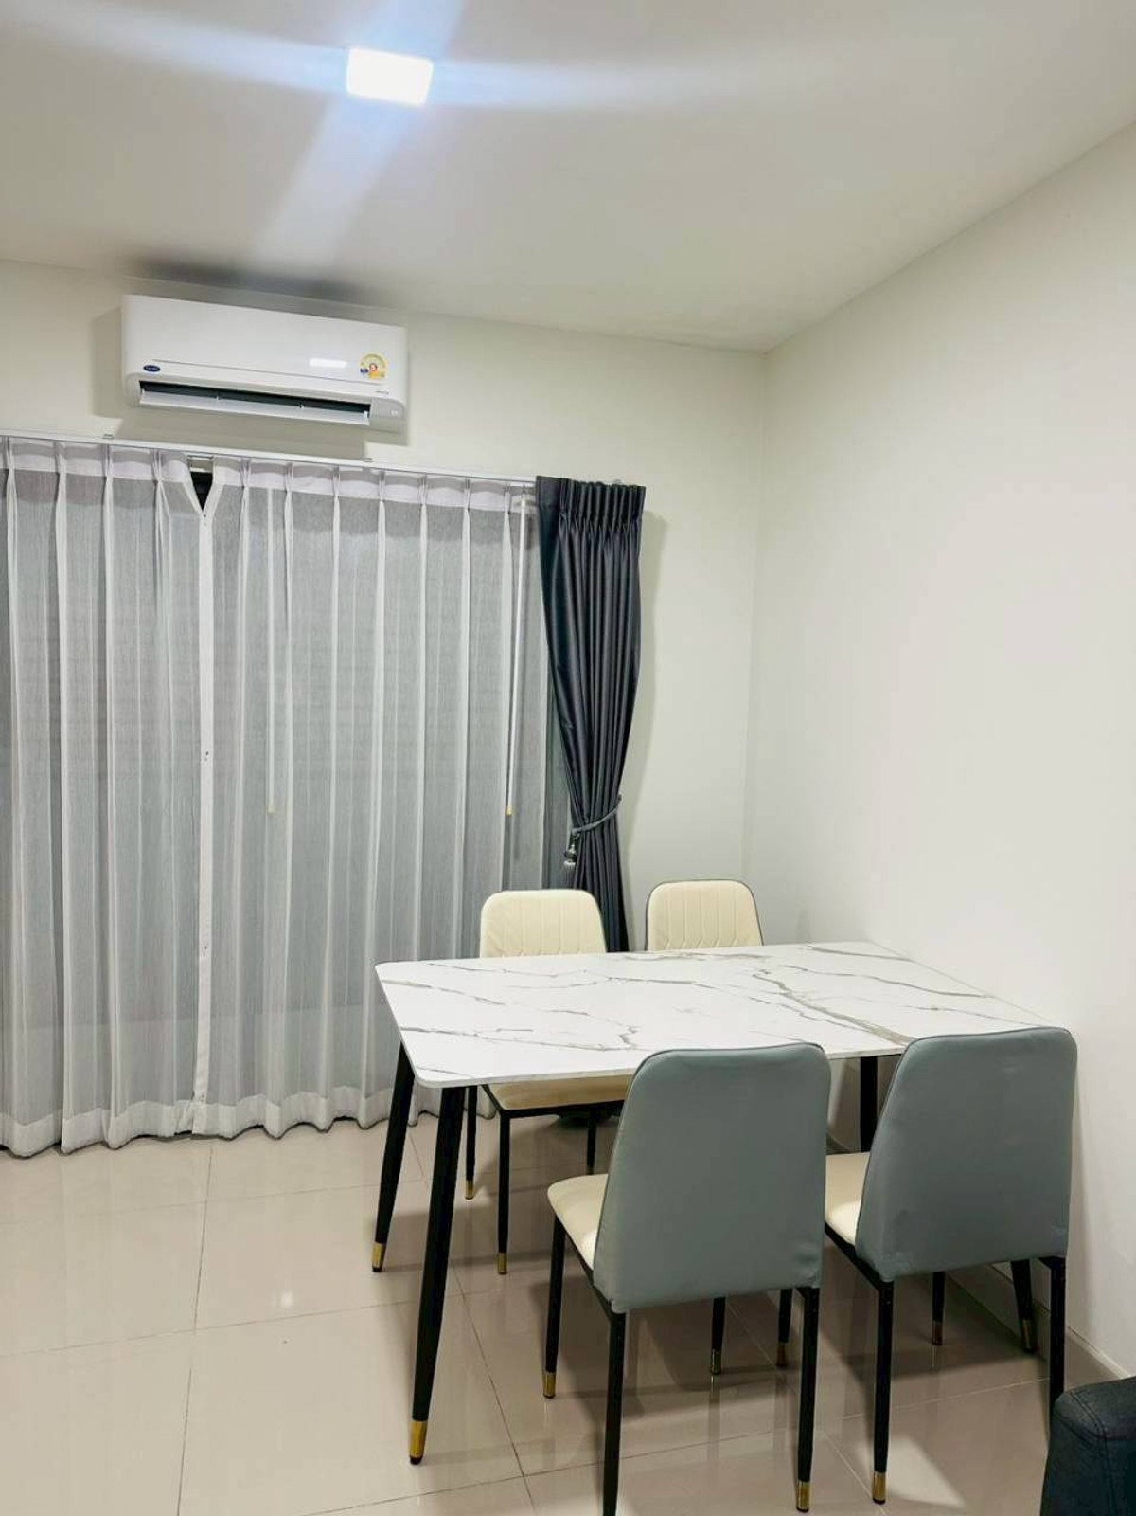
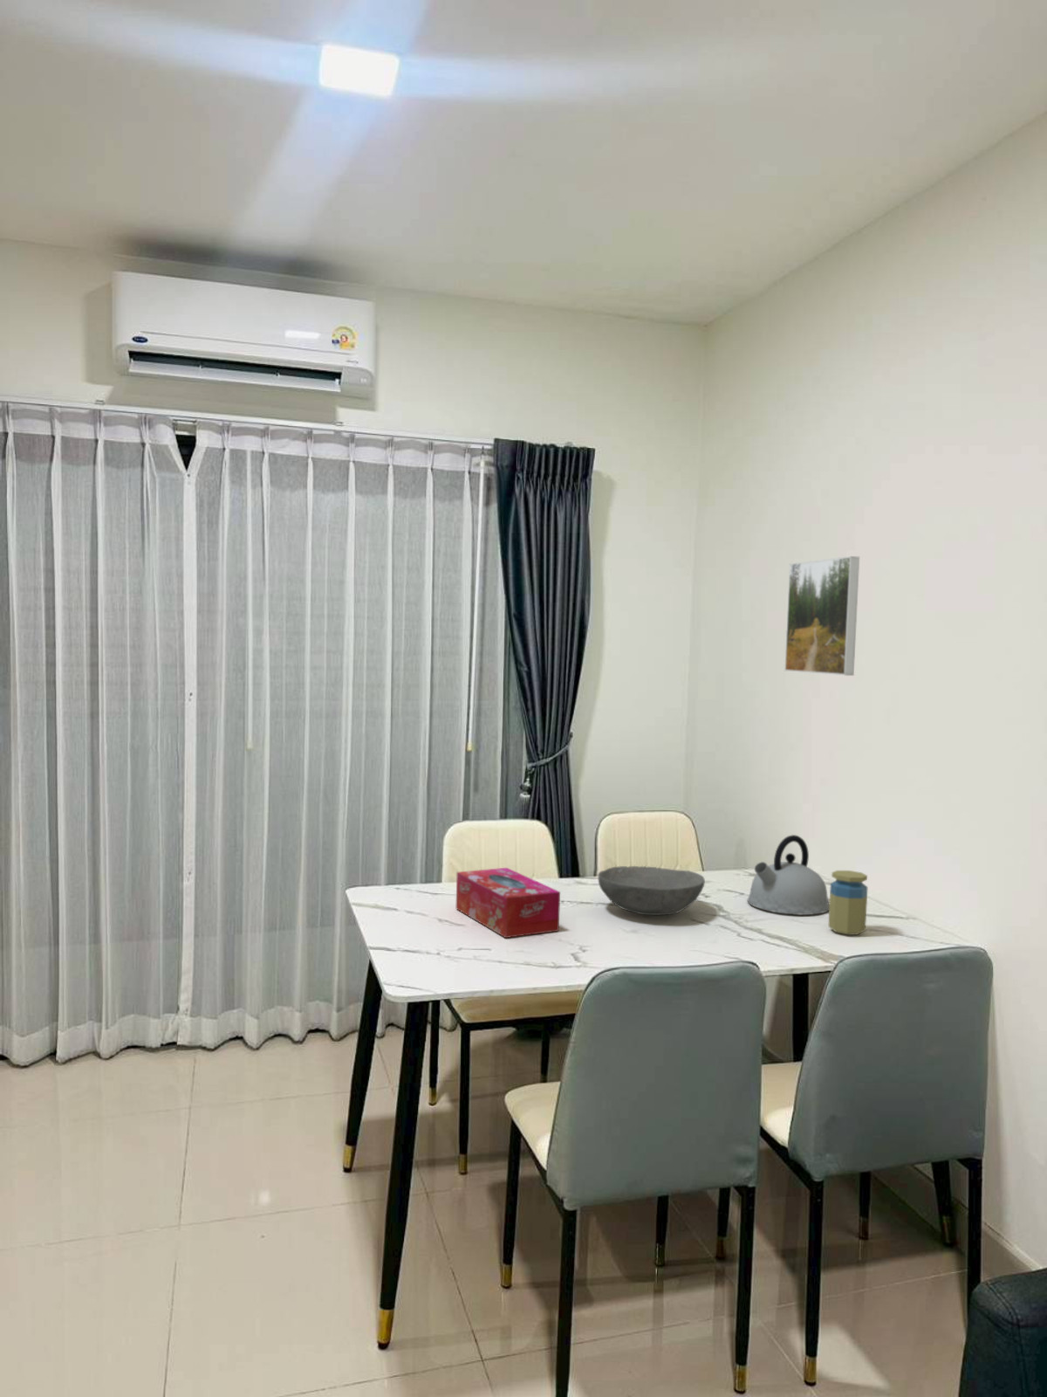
+ jar (848, 902)
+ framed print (819, 616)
+ tissue box (506, 900)
+ kettle (787, 870)
+ bowl (651, 892)
